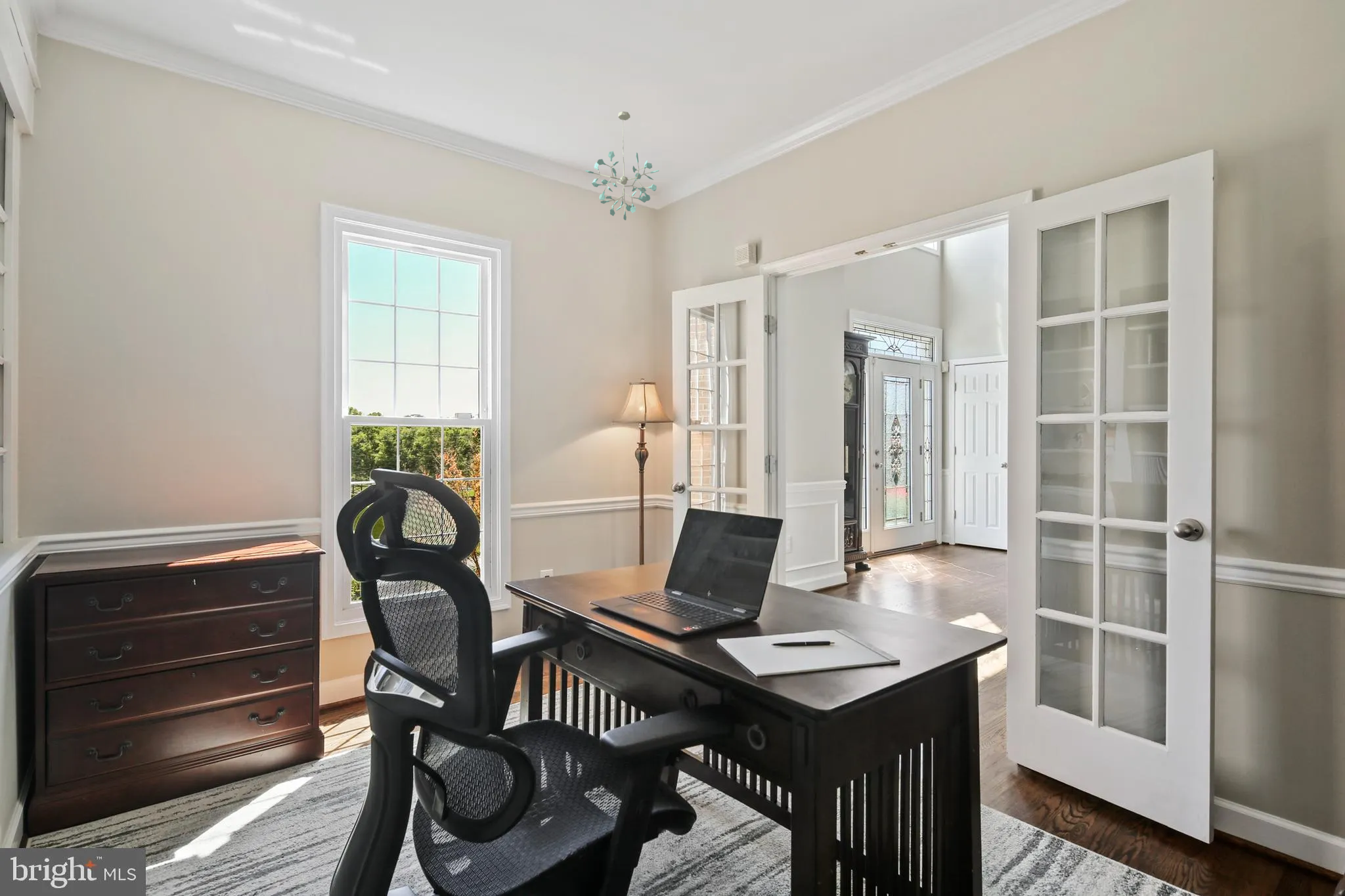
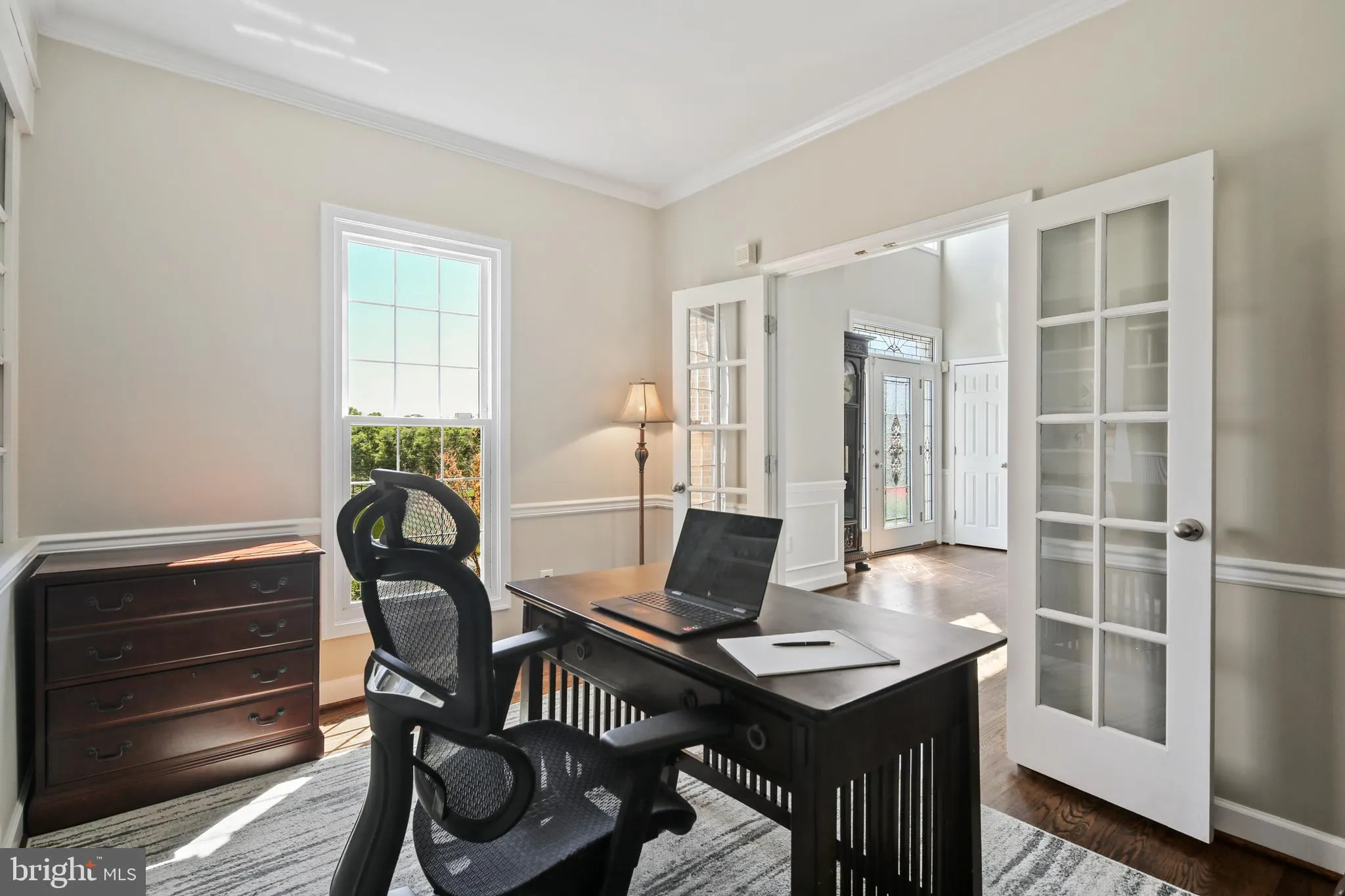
- ceiling light fixture (623, 167)
